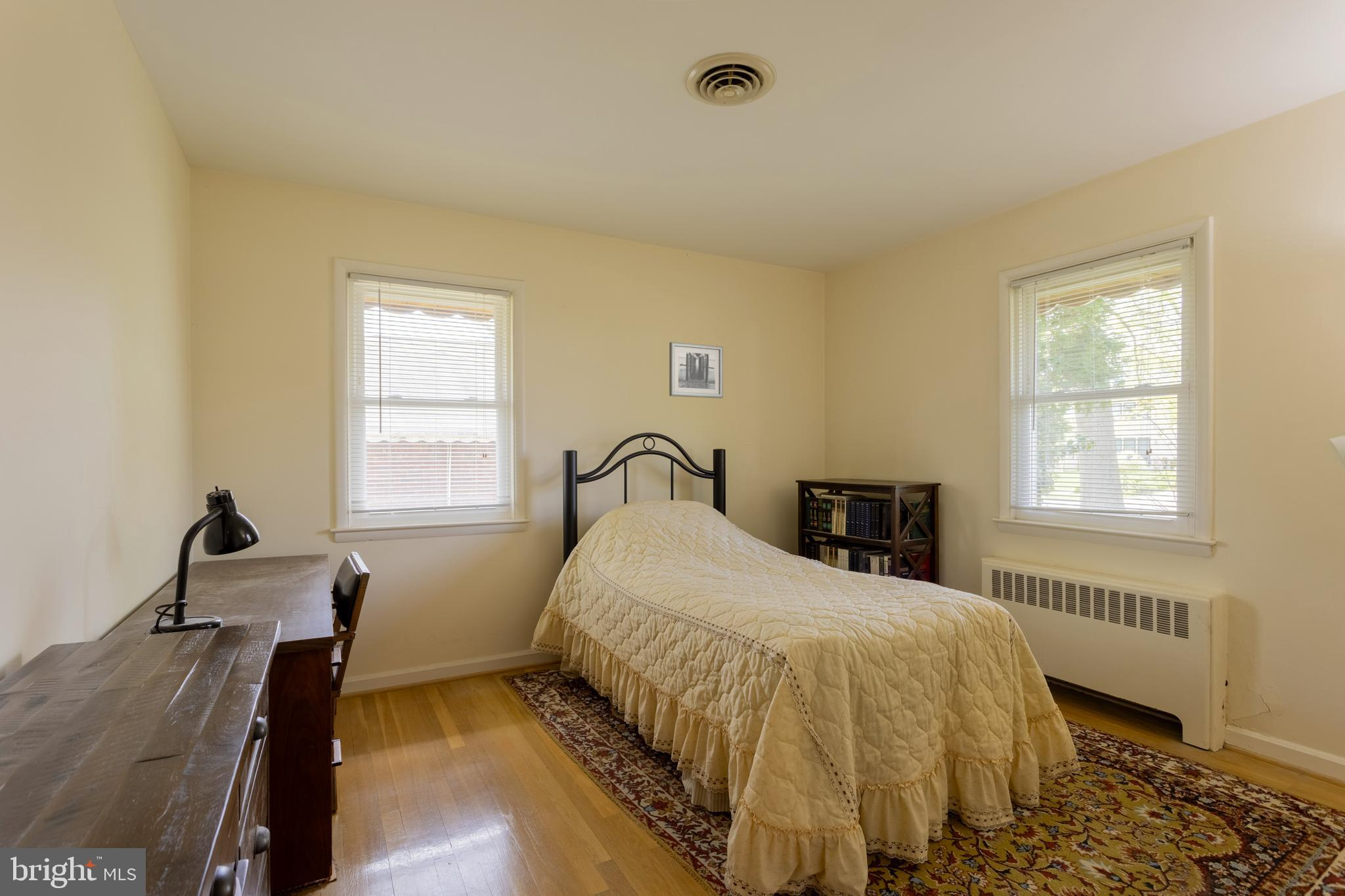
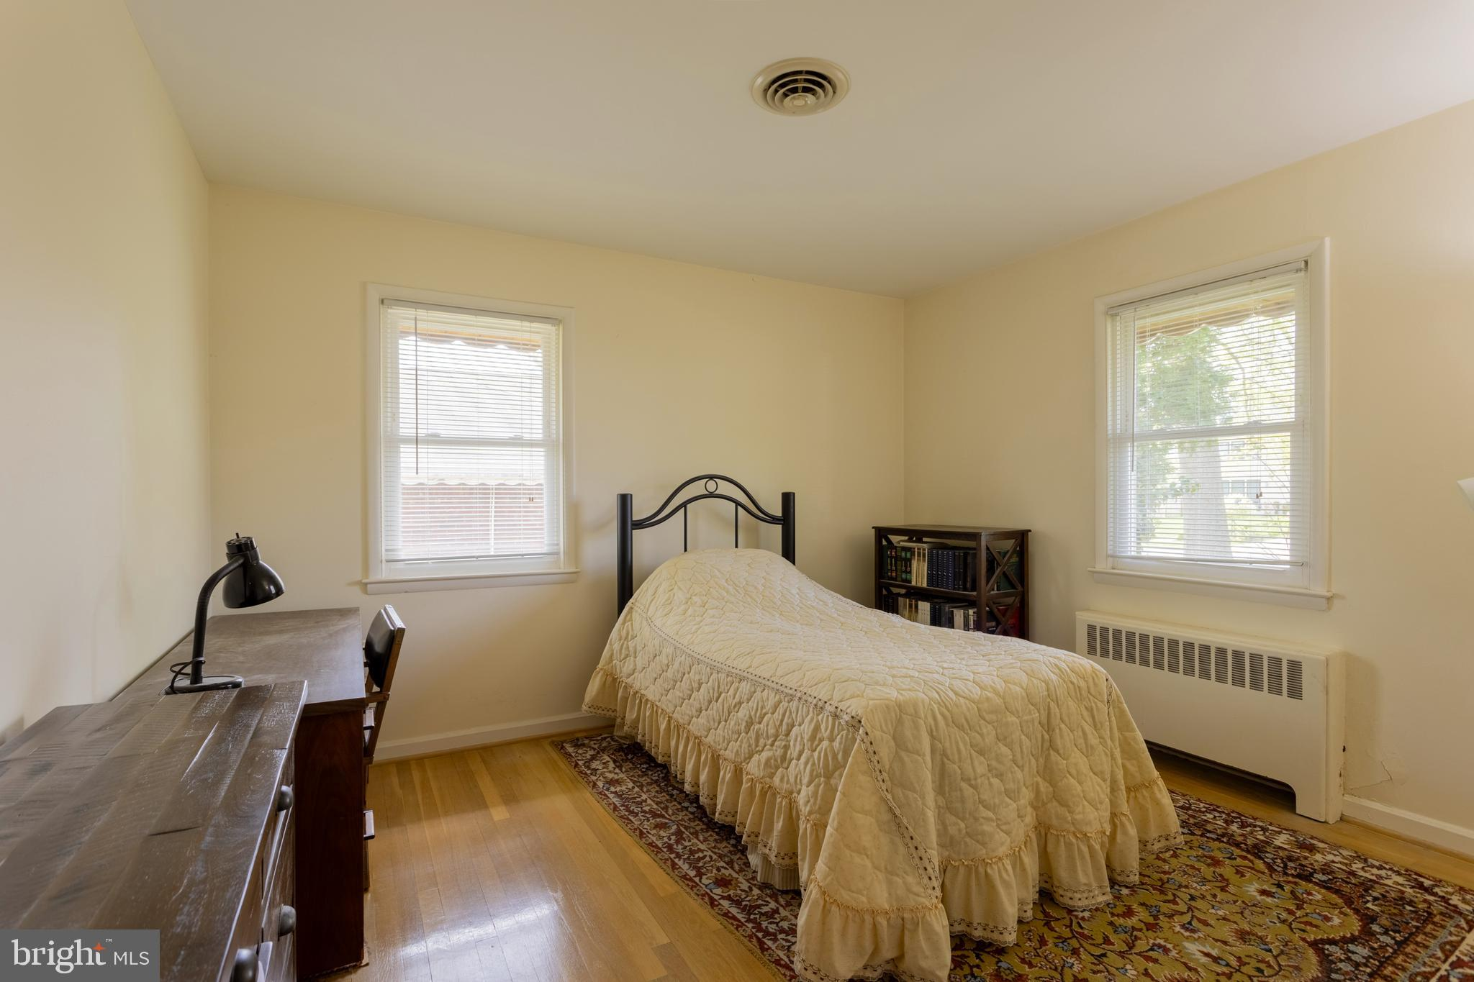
- wall art (697, 370)
